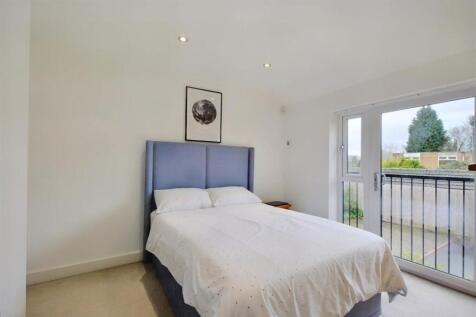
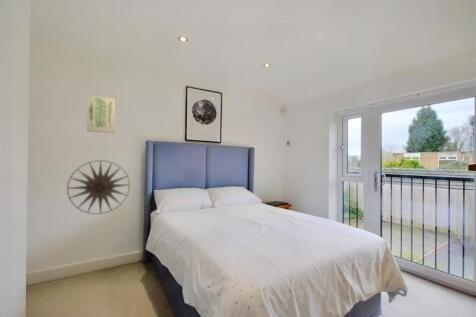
+ wall art (101, 114)
+ wall art (100, 186)
